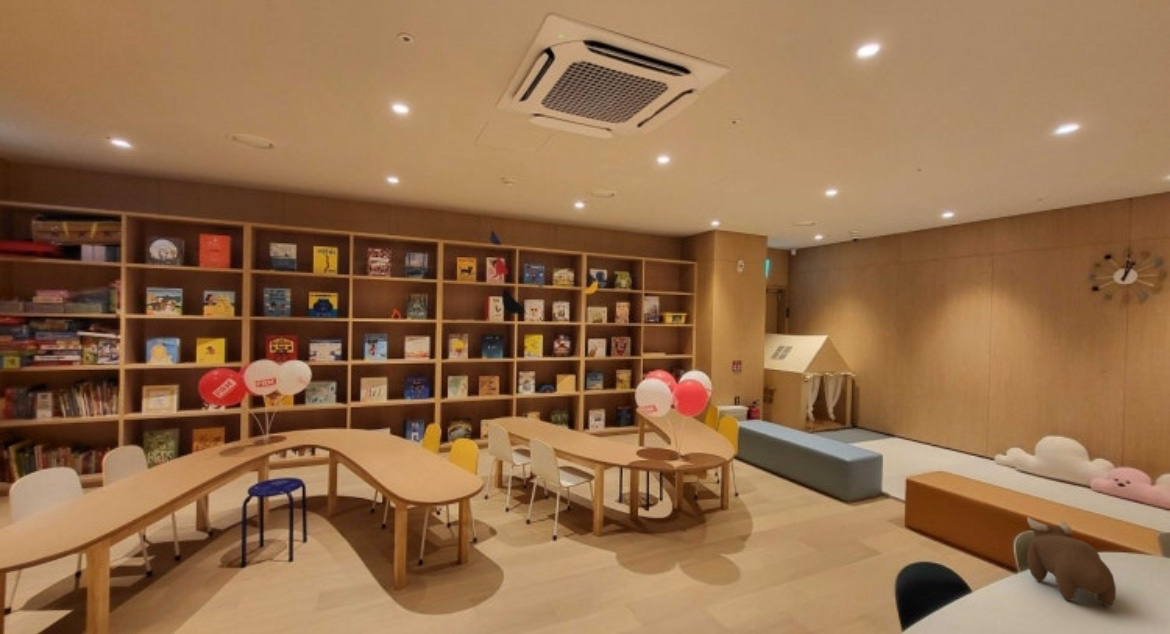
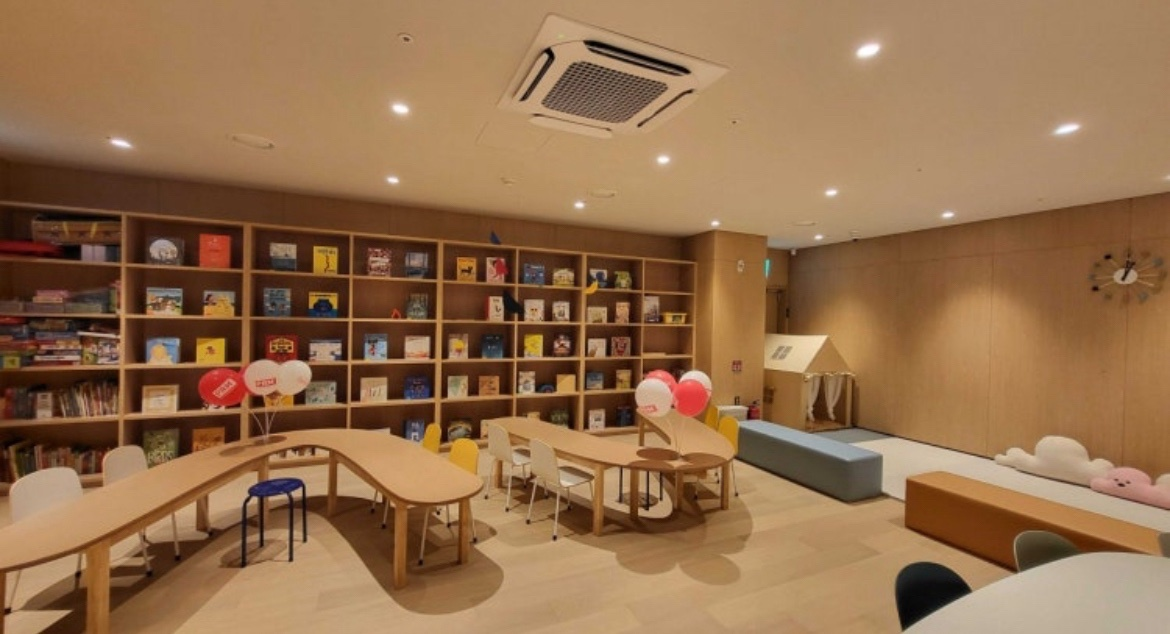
- plush toy (1067, 559)
